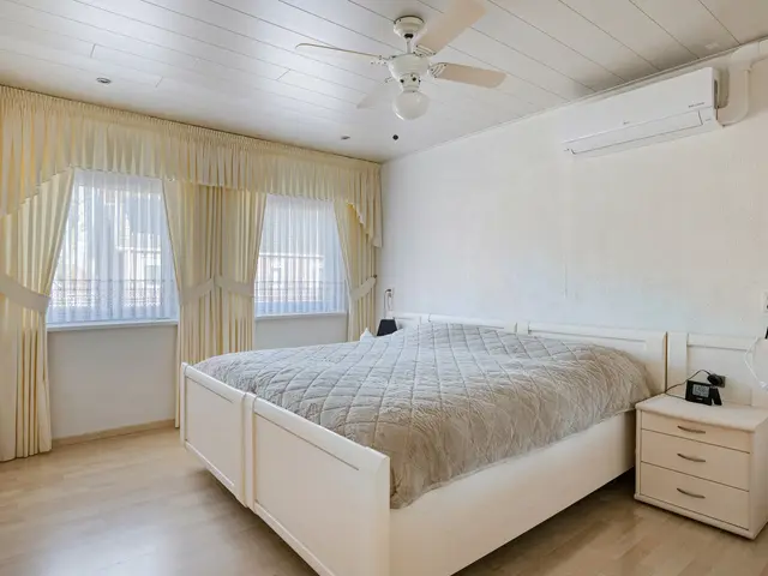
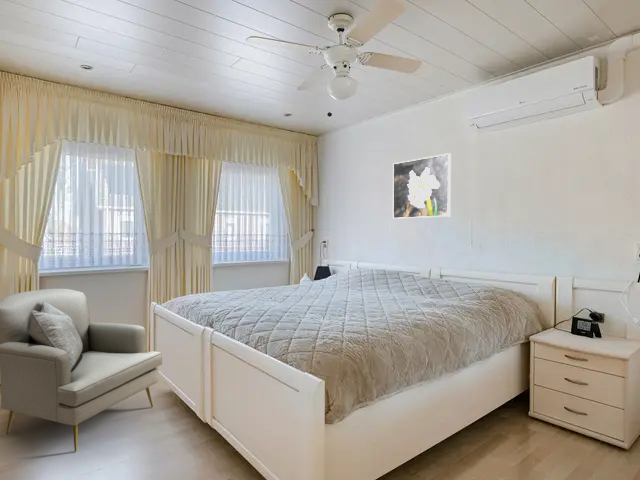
+ armchair (76, 356)
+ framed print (419, 188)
